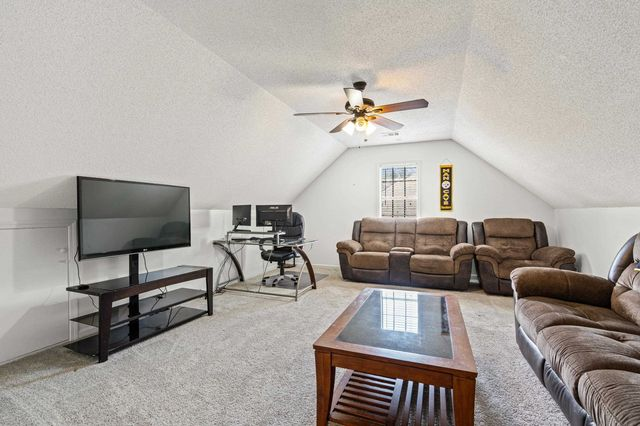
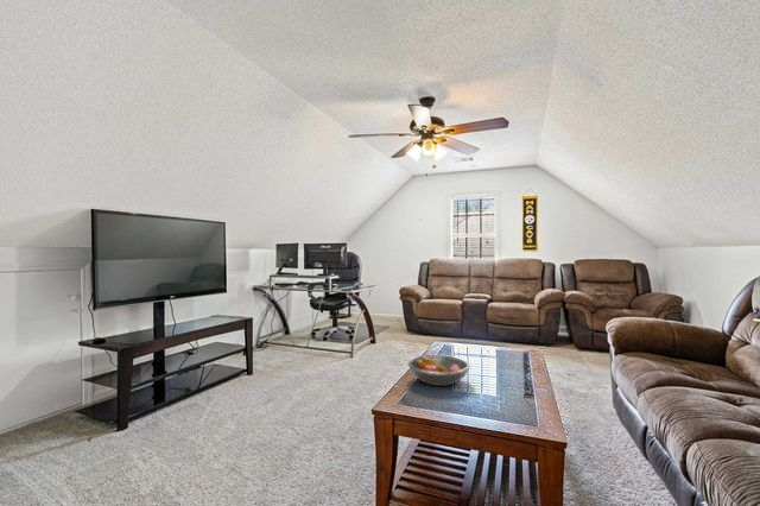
+ fruit bowl (438, 369)
